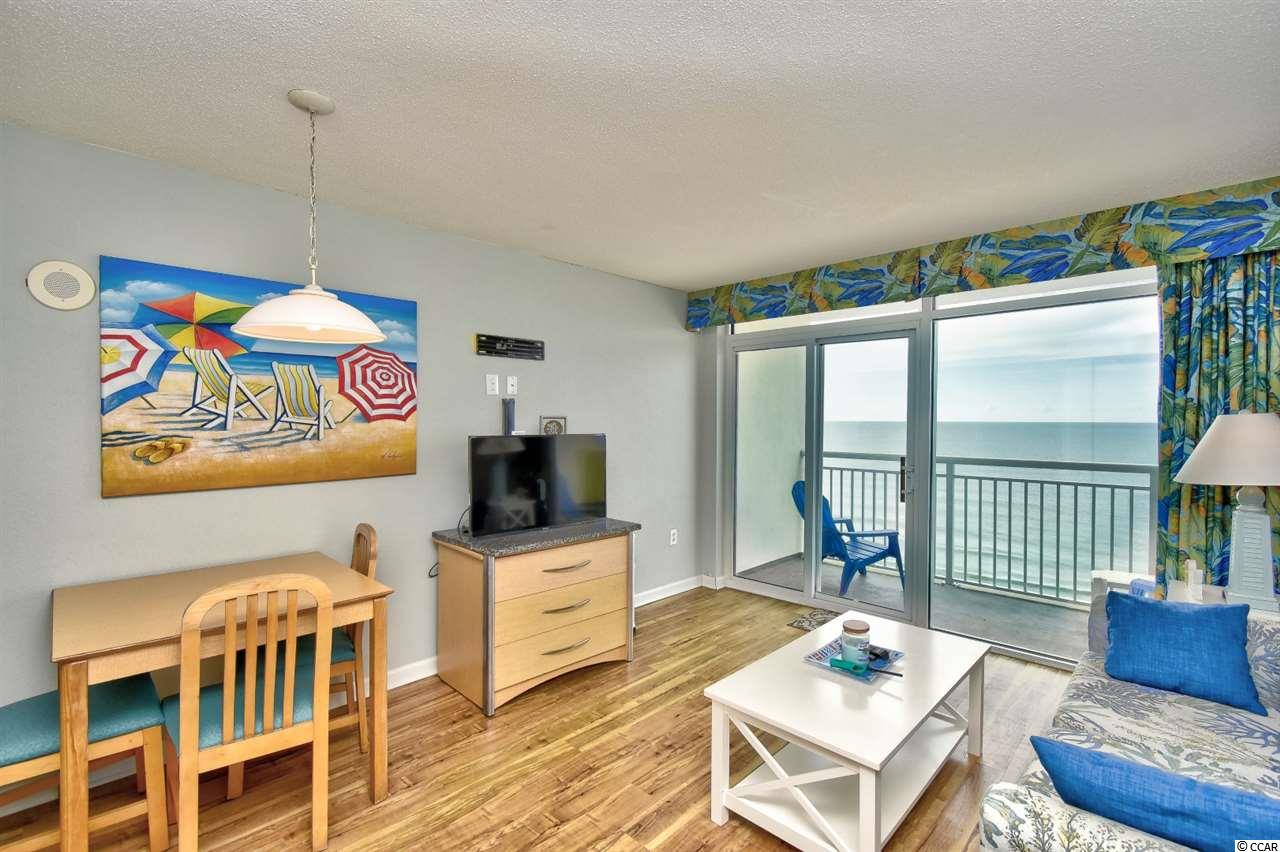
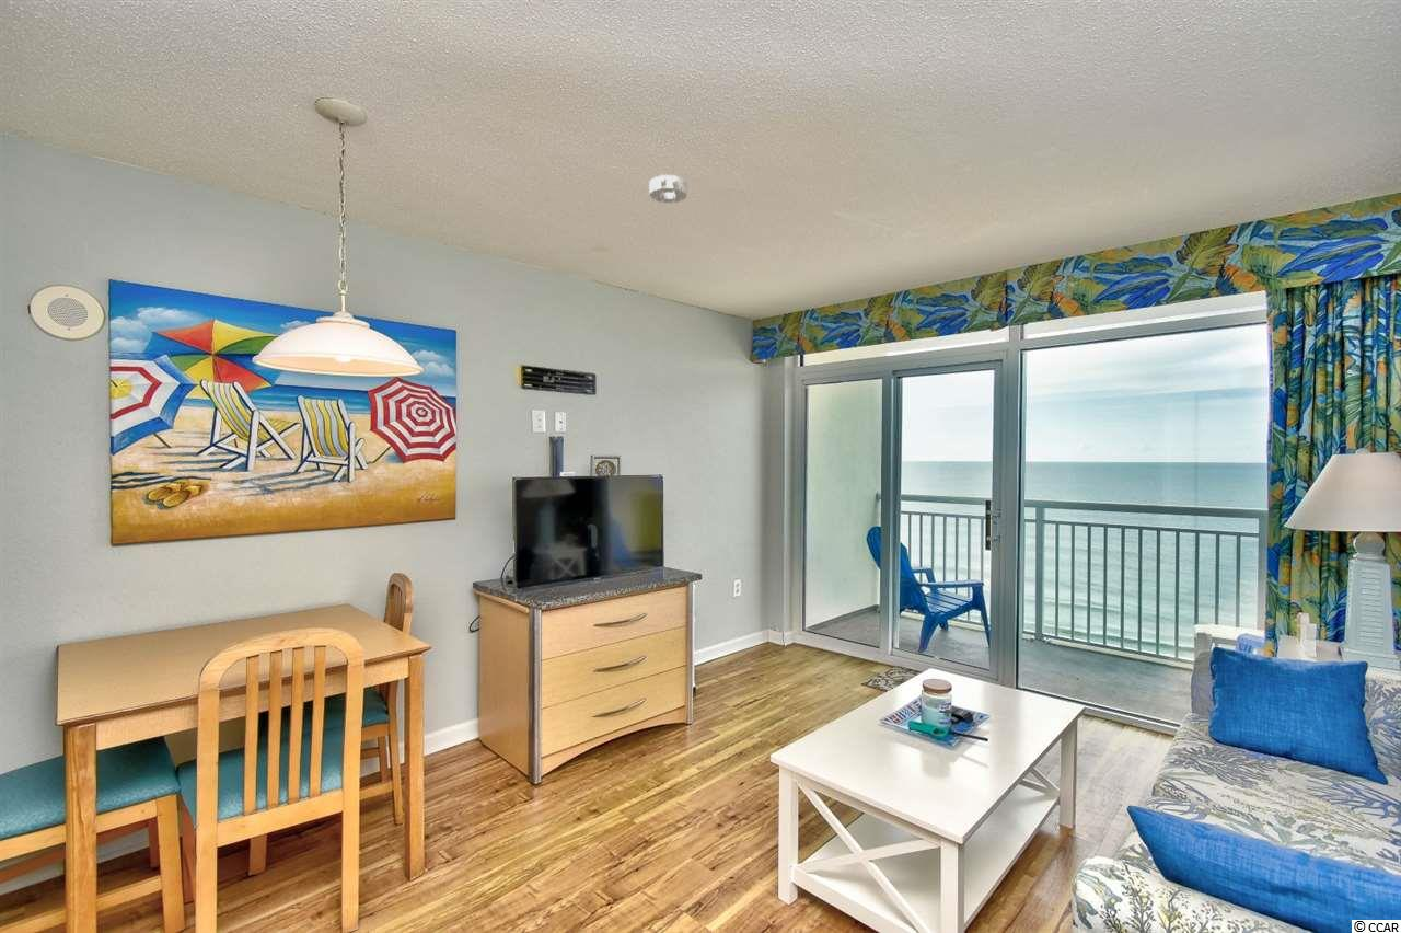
+ smoke detector (668, 188)
